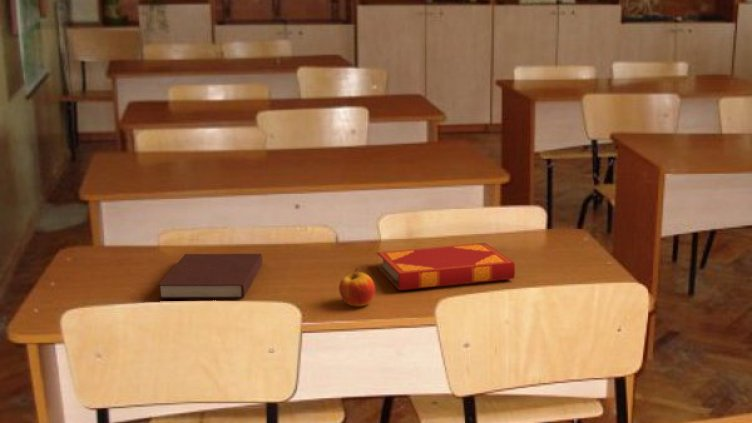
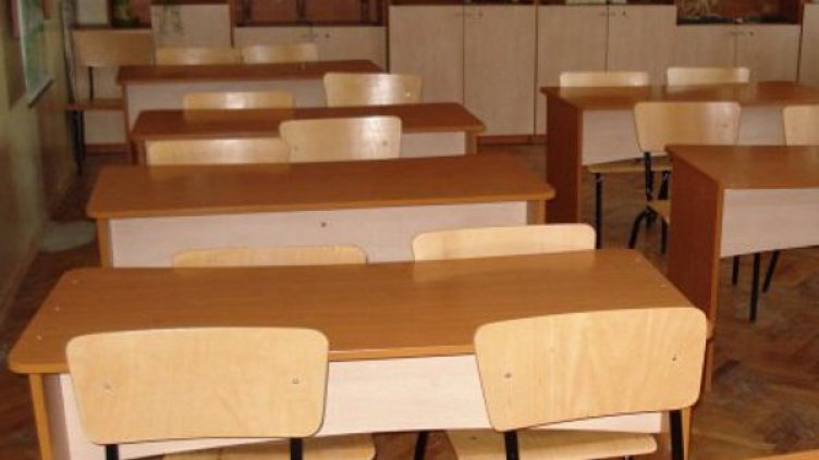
- hardback book (444, 265)
- apple (357, 286)
- notebook (213, 274)
